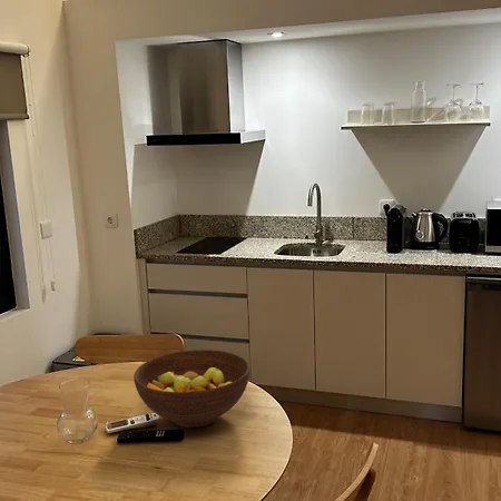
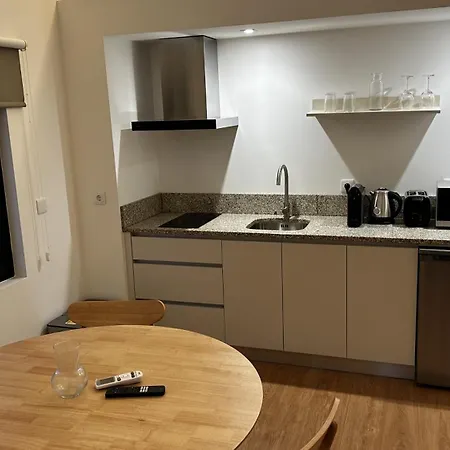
- fruit bowl (194, 394)
